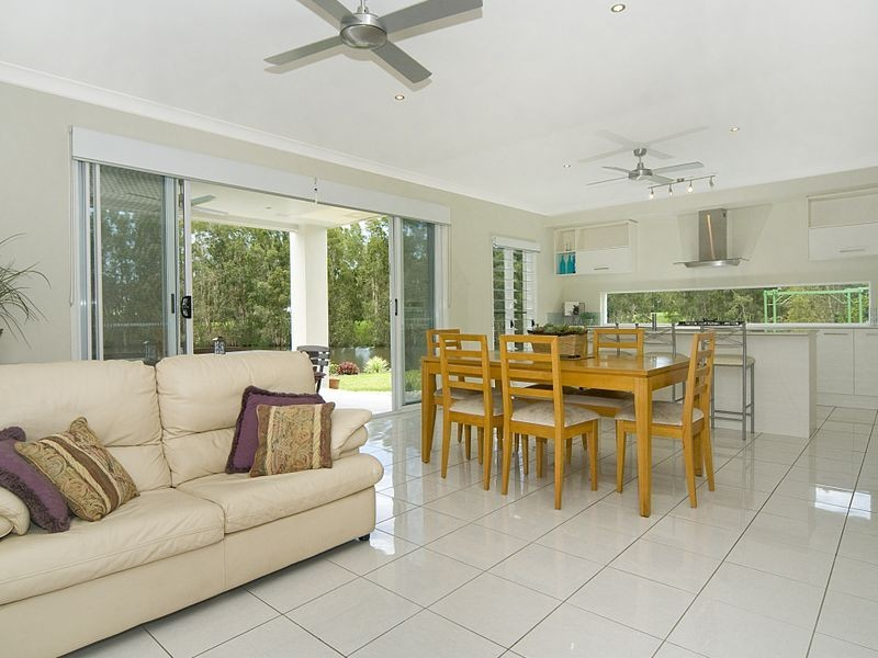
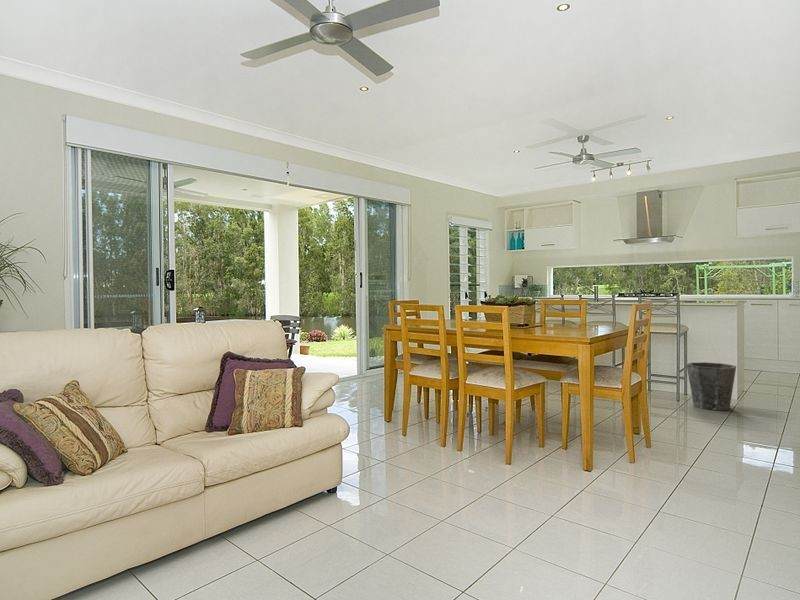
+ waste bin (711, 385)
